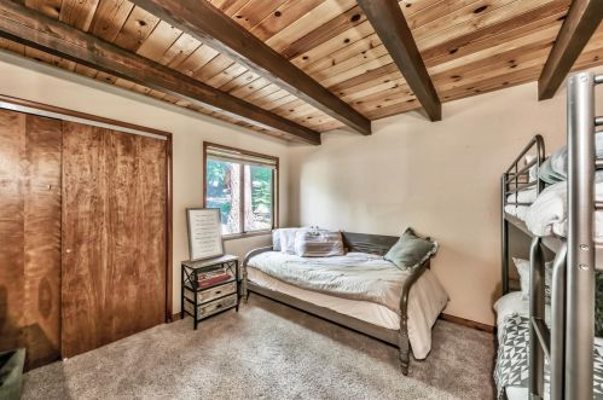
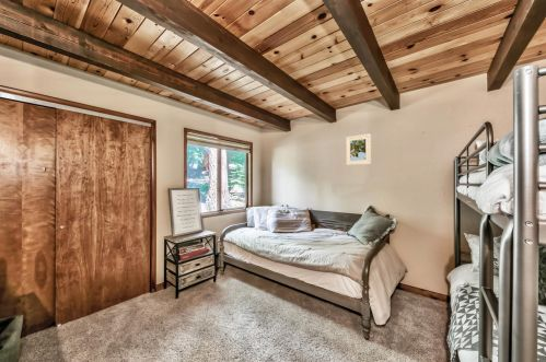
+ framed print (358, 150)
